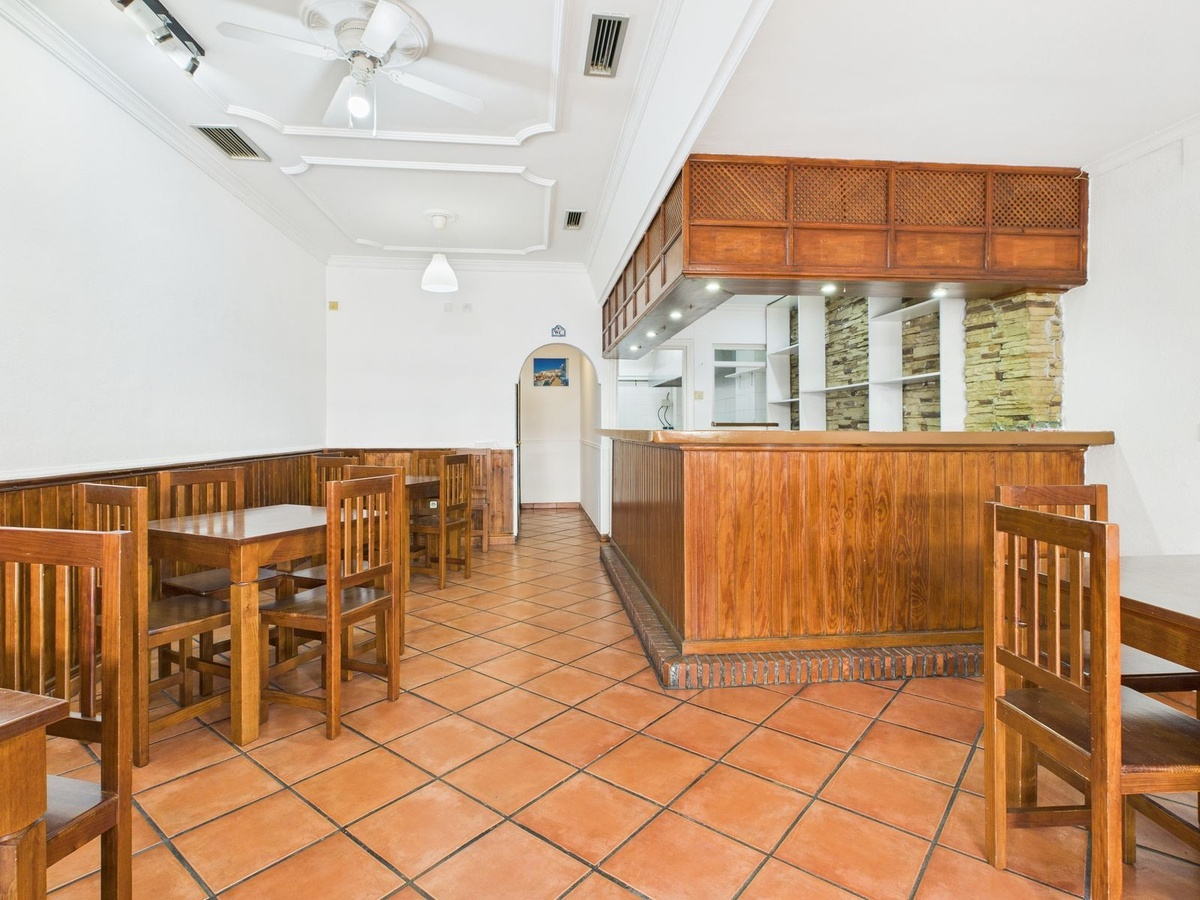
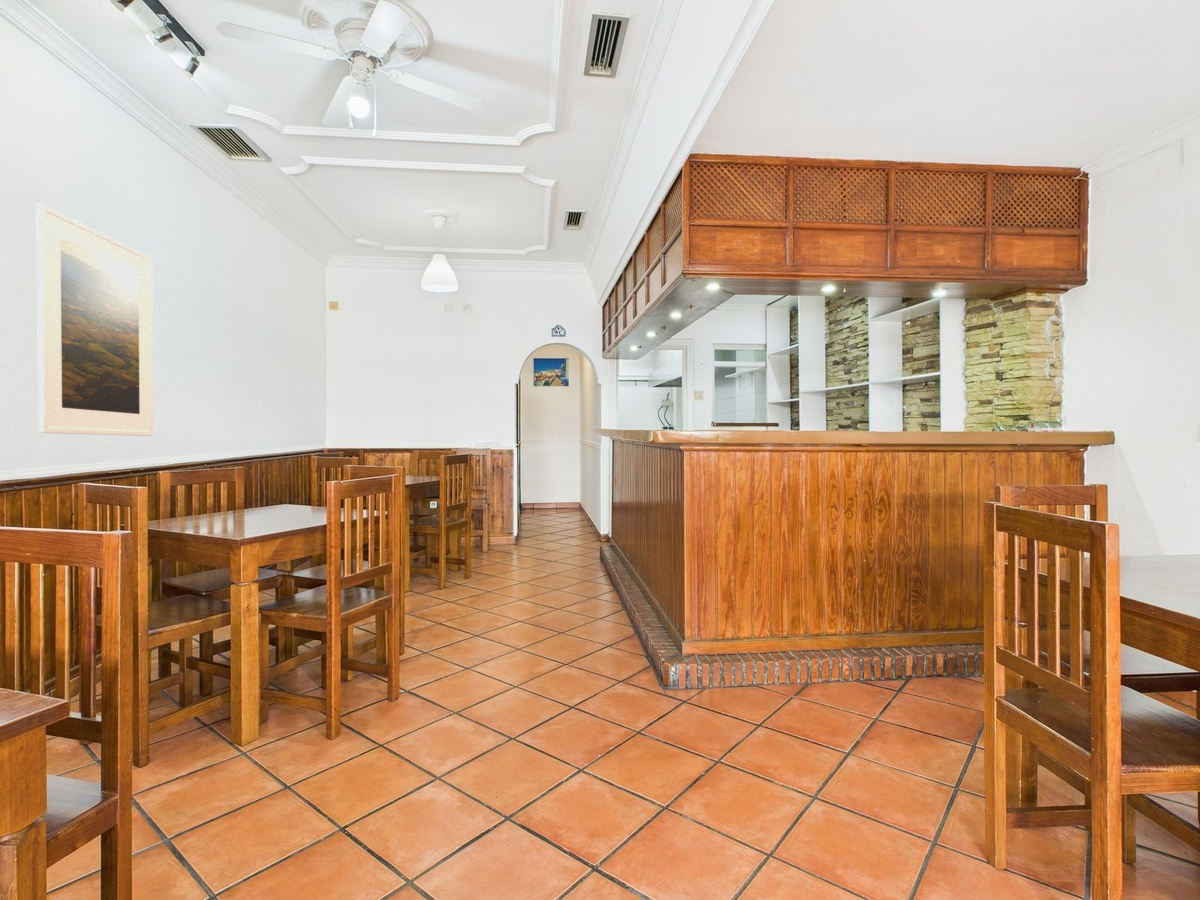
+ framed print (102, 334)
